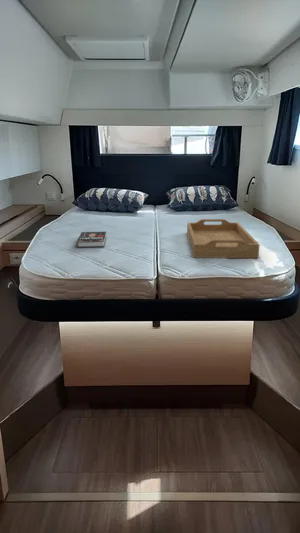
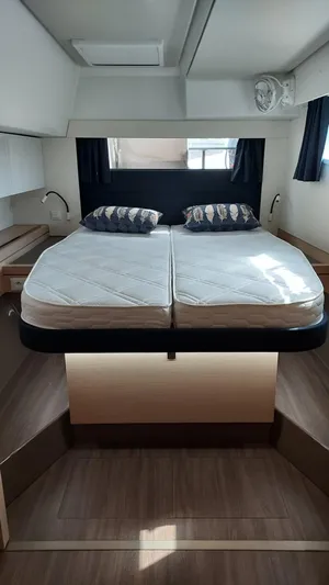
- book (92, 239)
- serving tray (218, 236)
